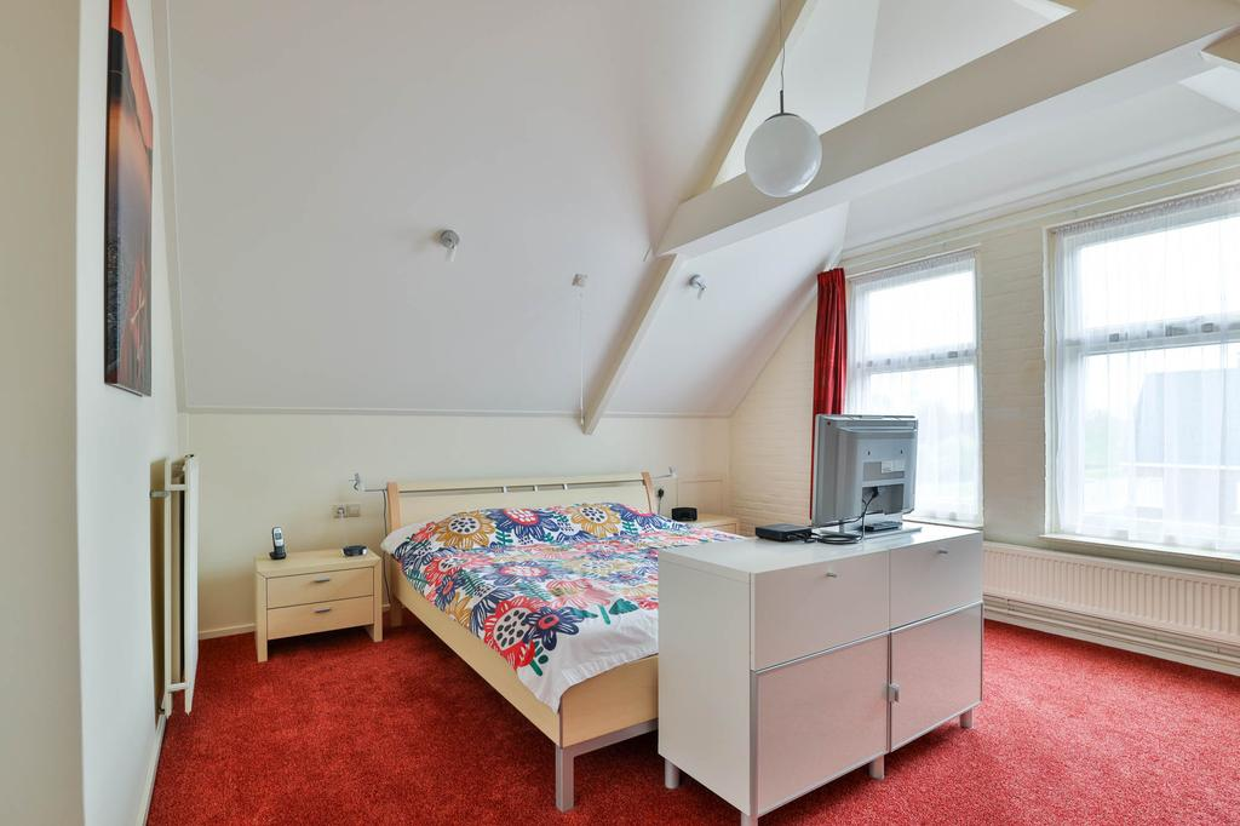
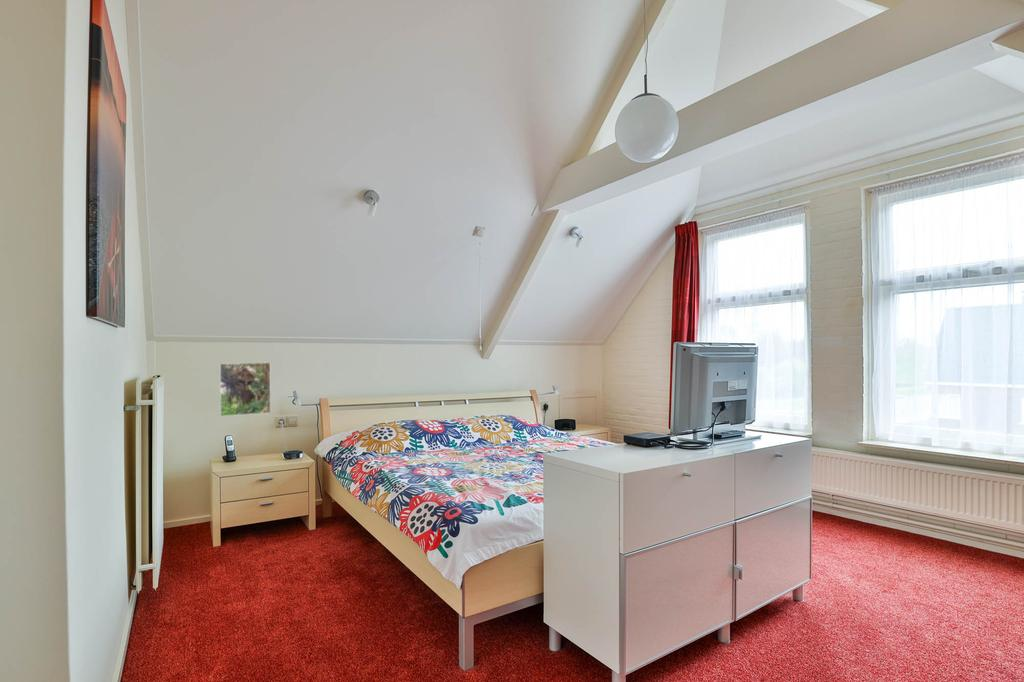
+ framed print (245, 388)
